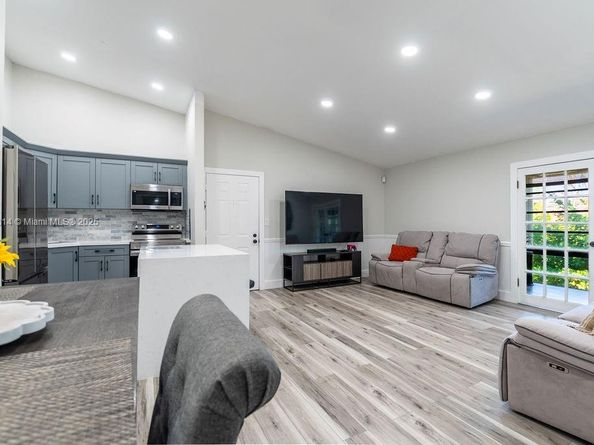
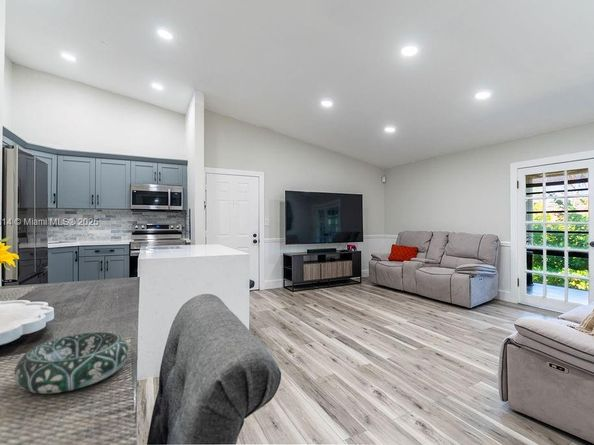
+ decorative bowl (76, 359)
